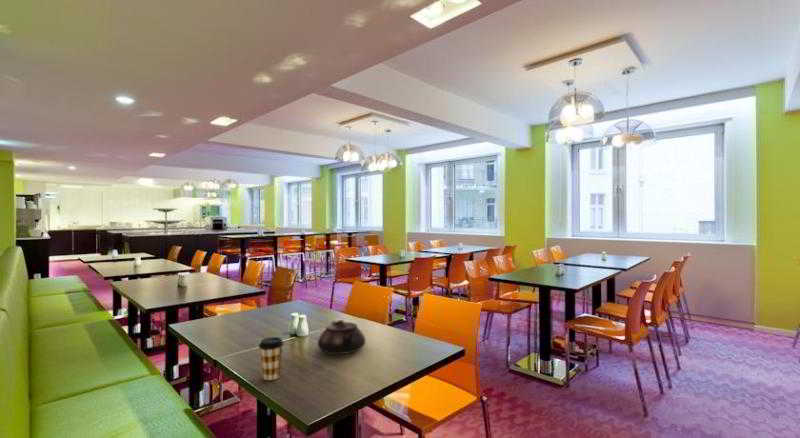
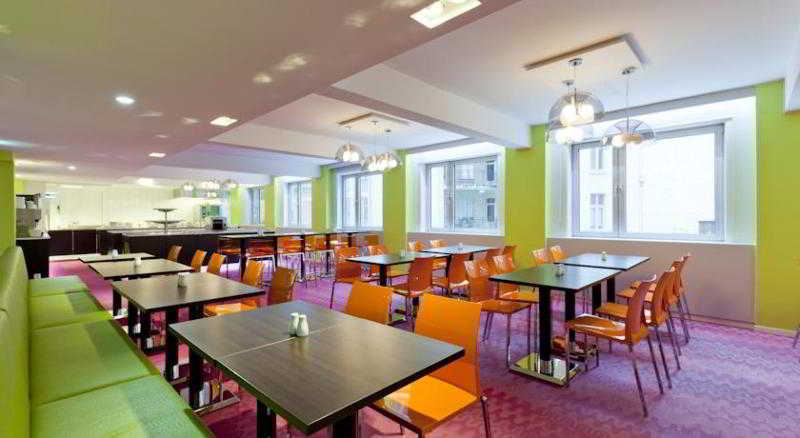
- coffee cup (271, 358)
- teapot (342, 334)
